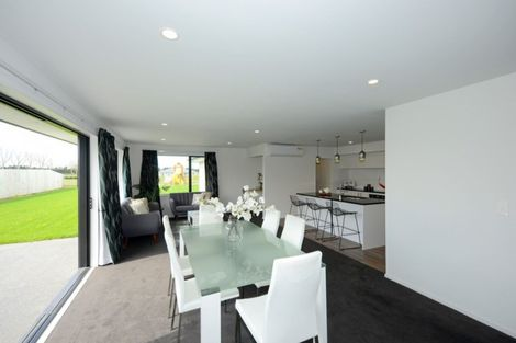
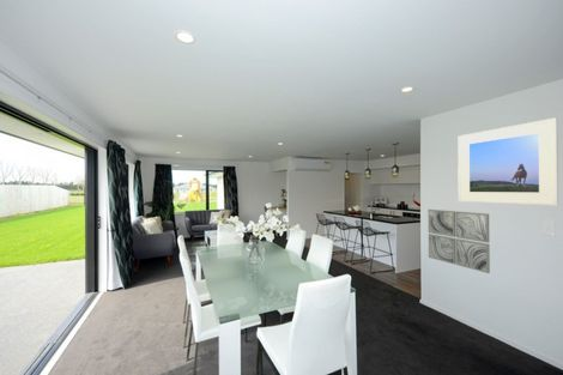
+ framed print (501, 165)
+ wall art (454, 238)
